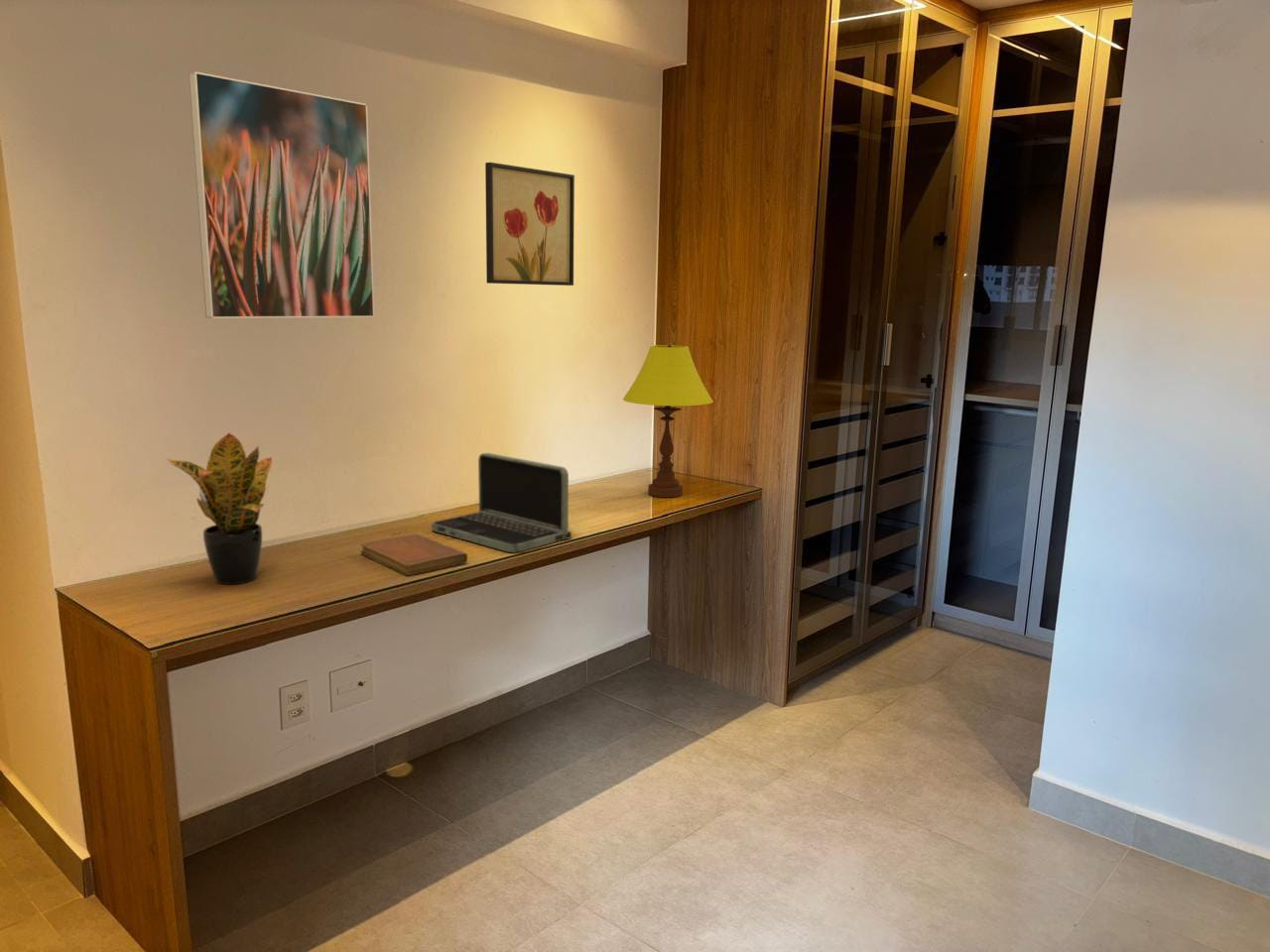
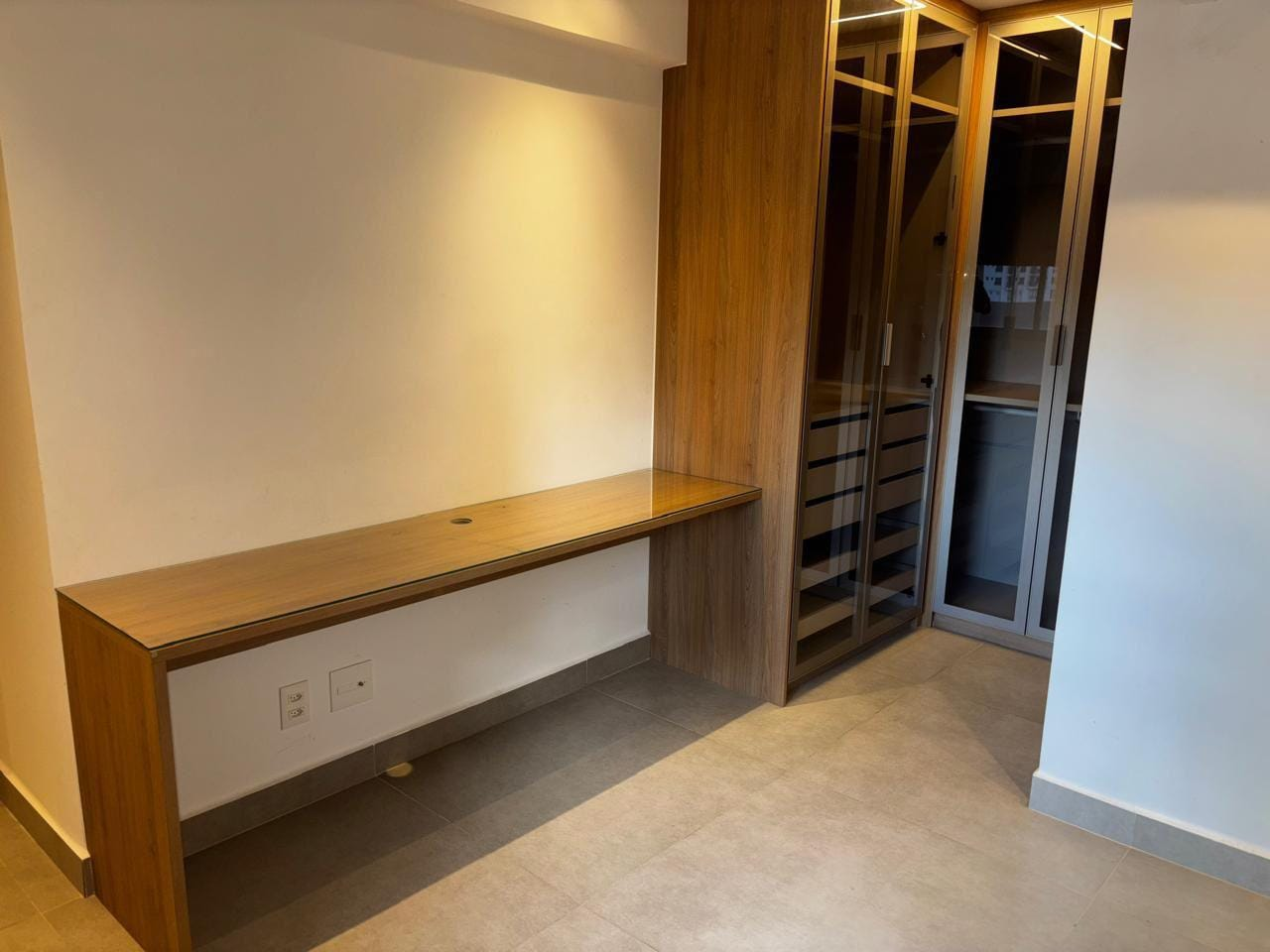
- potted plant (228, 506)
- notebook (413, 552)
- table lamp (667, 420)
- laptop (500, 497)
- wall art (530, 227)
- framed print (290, 206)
